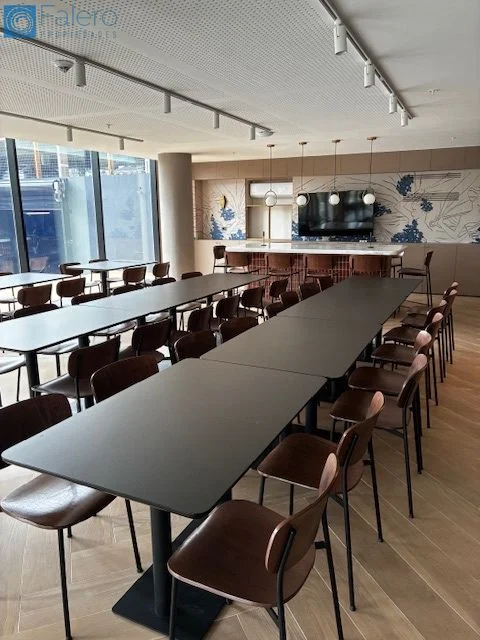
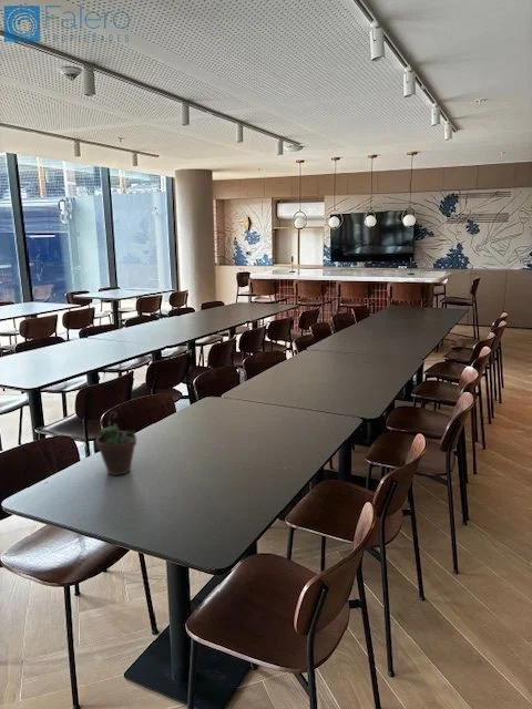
+ succulent plant (116, 441)
